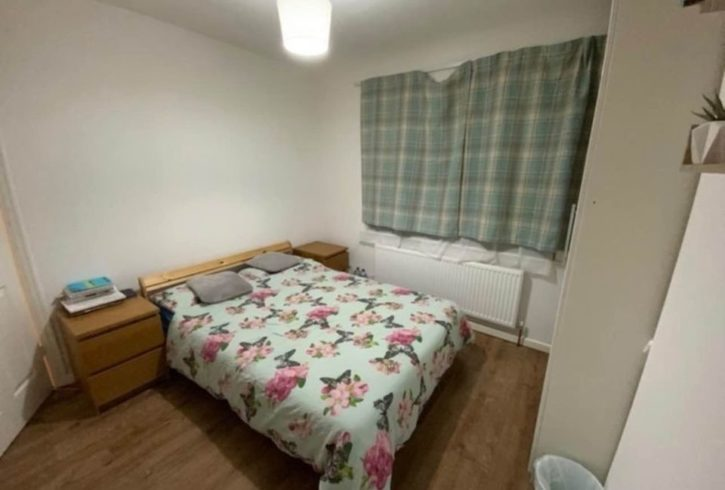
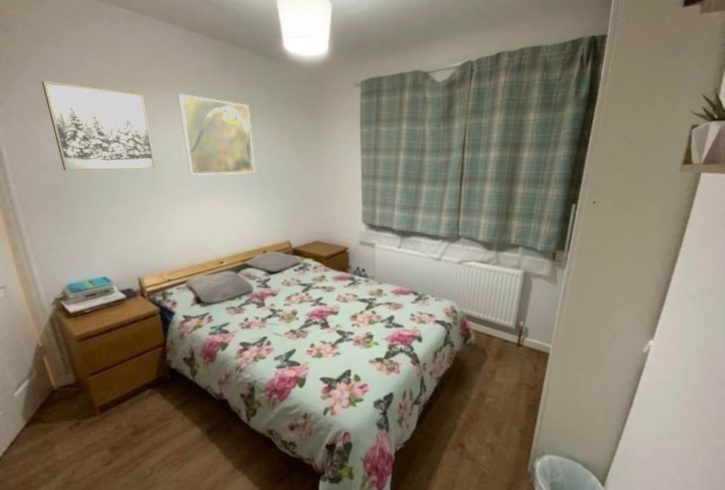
+ wall art (105, 130)
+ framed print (220, 138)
